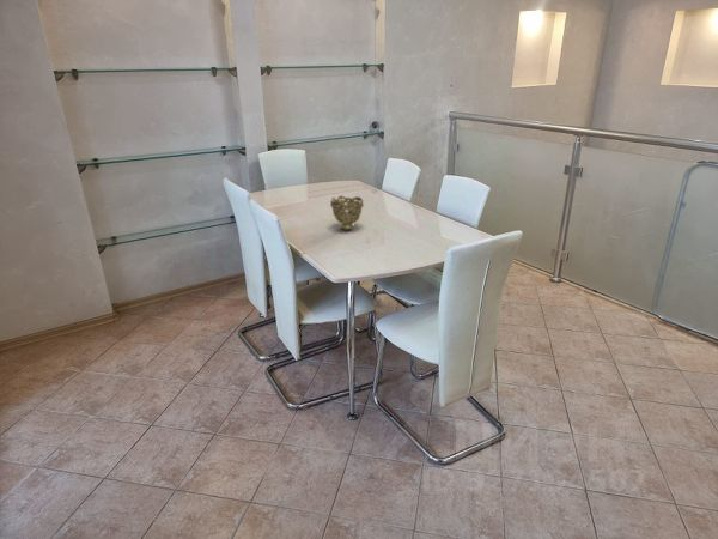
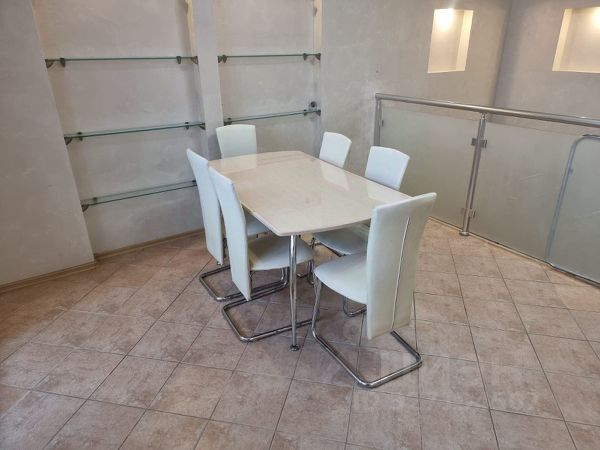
- decorative bowl (346, 213)
